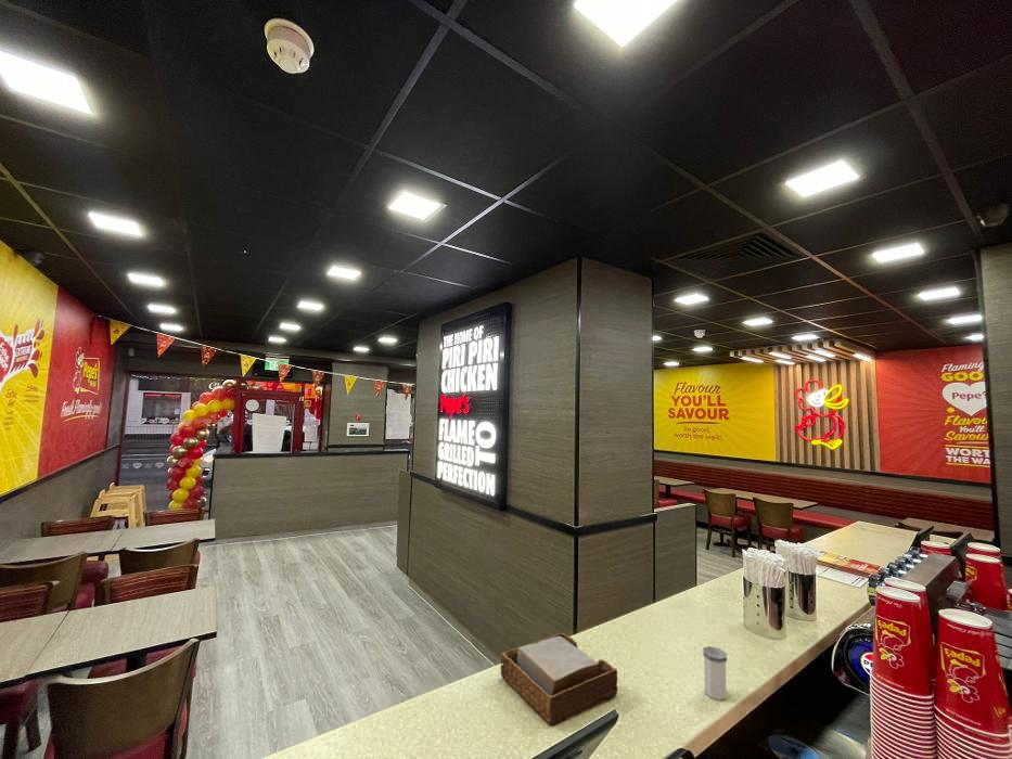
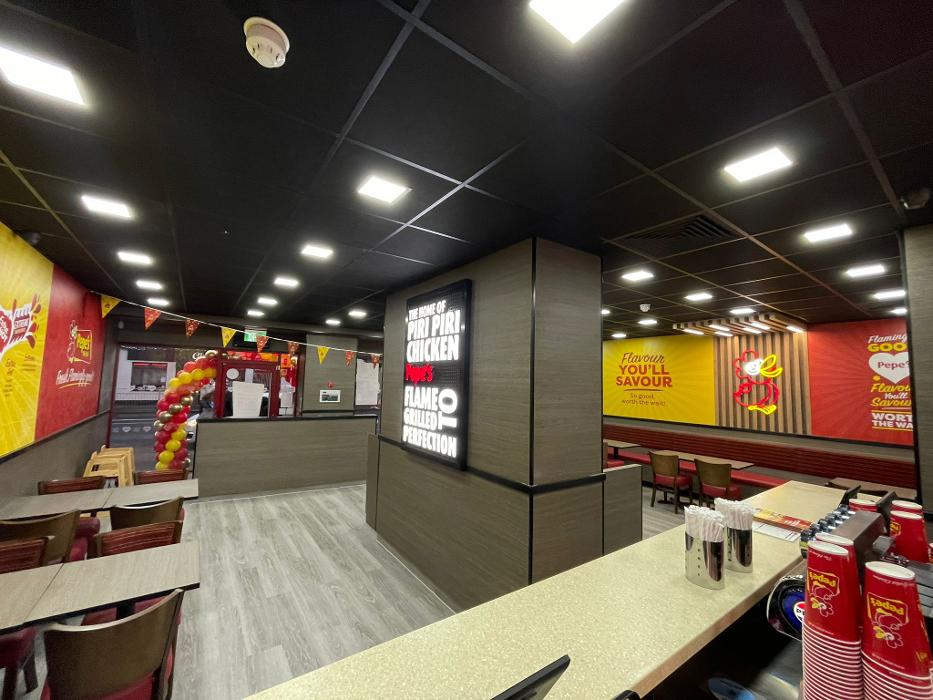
- salt shaker (715, 672)
- napkin holder (556, 669)
